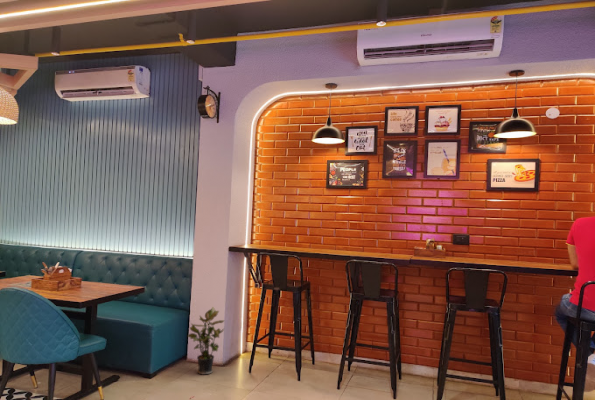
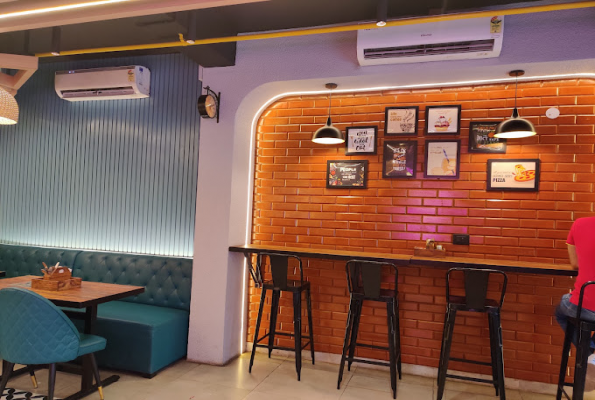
- potted plant (206, 339)
